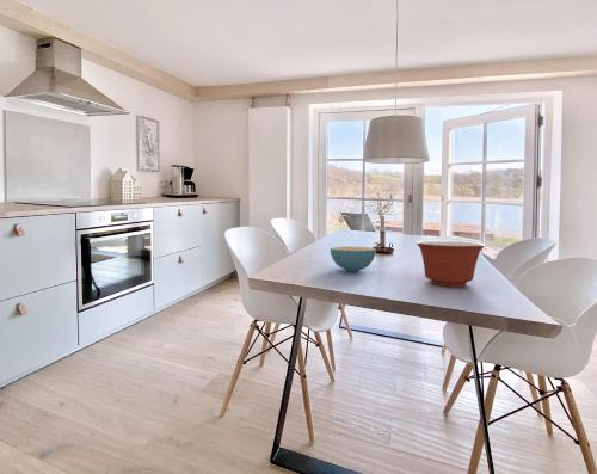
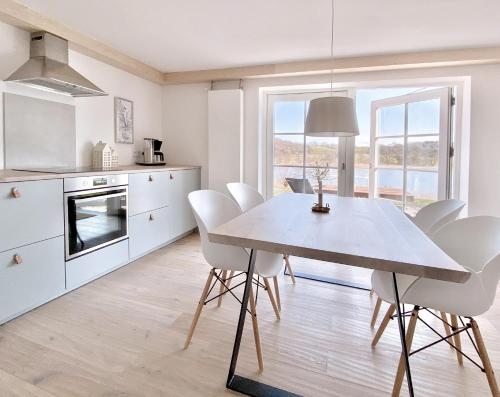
- mixing bowl (449, 263)
- cereal bowl (352, 259)
